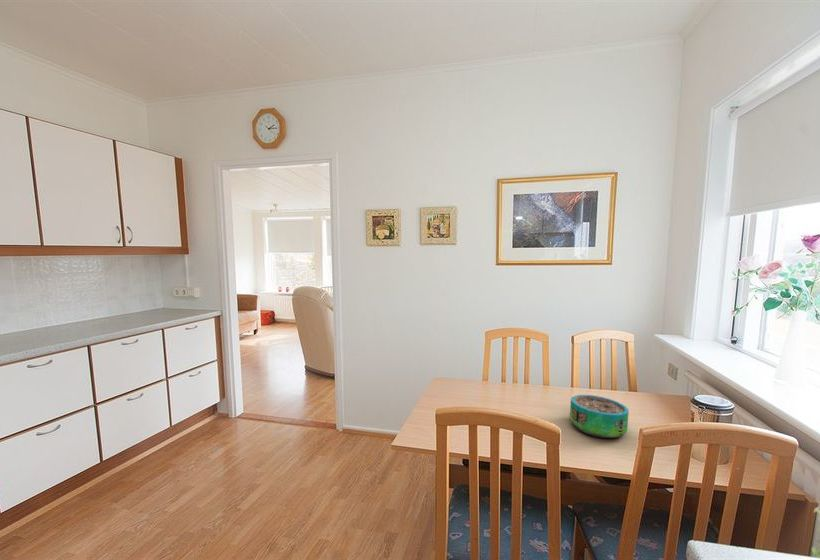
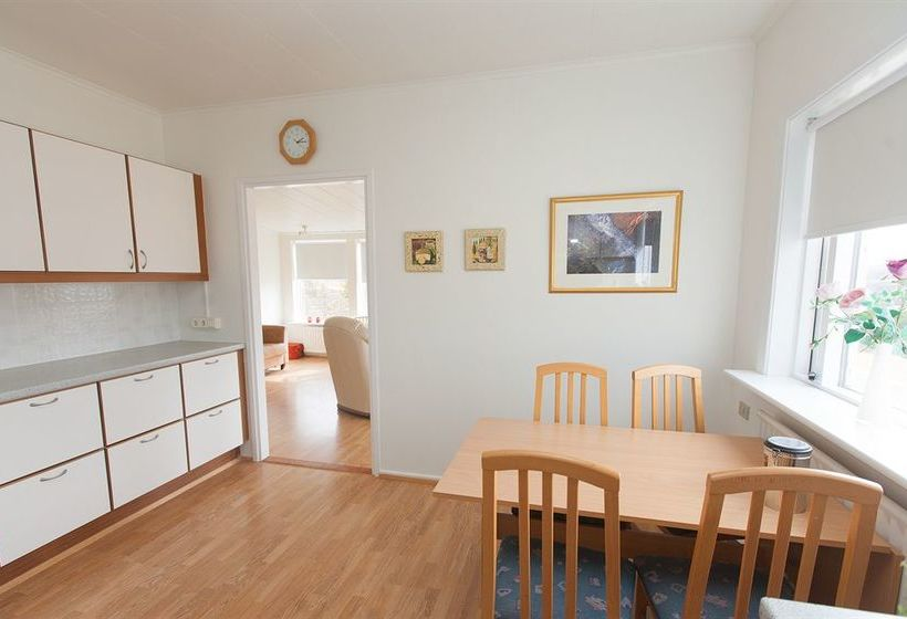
- decorative bowl (598, 415)
